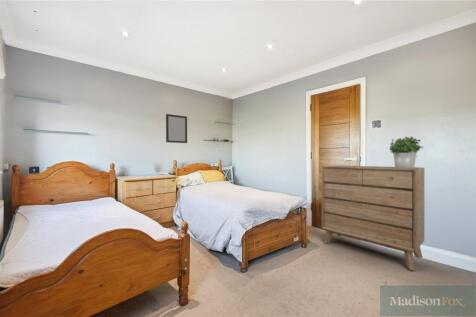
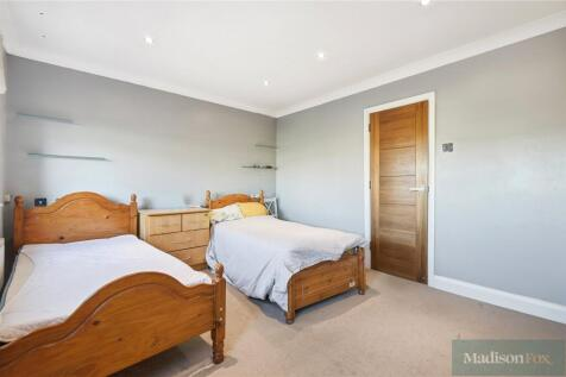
- dresser (368, 208)
- home mirror (176, 129)
- potted plant (405, 152)
